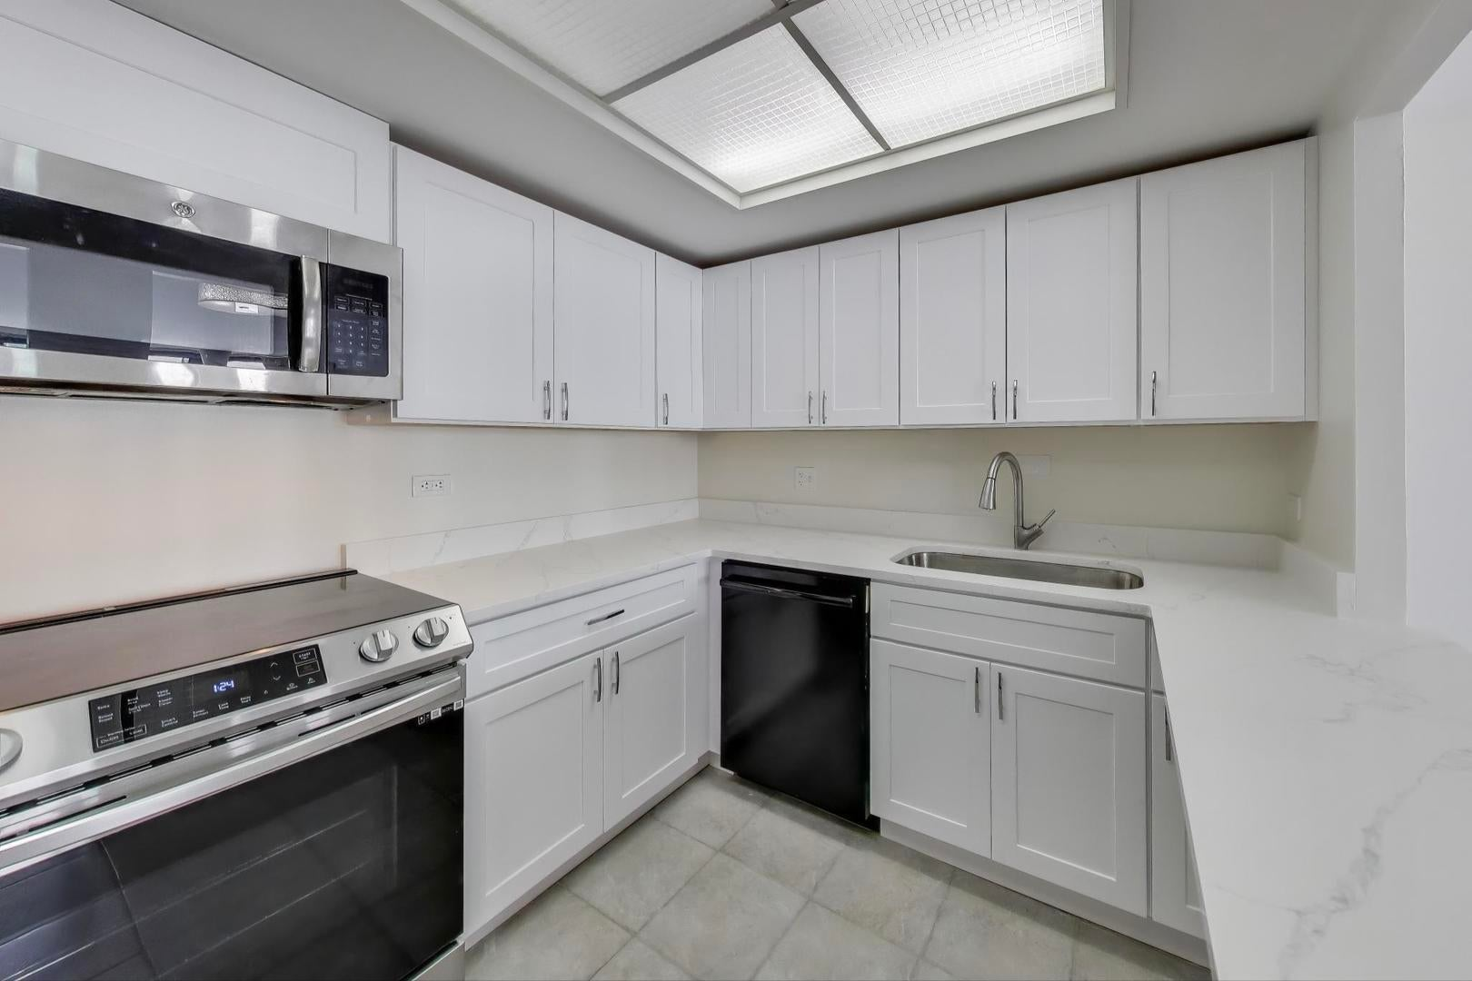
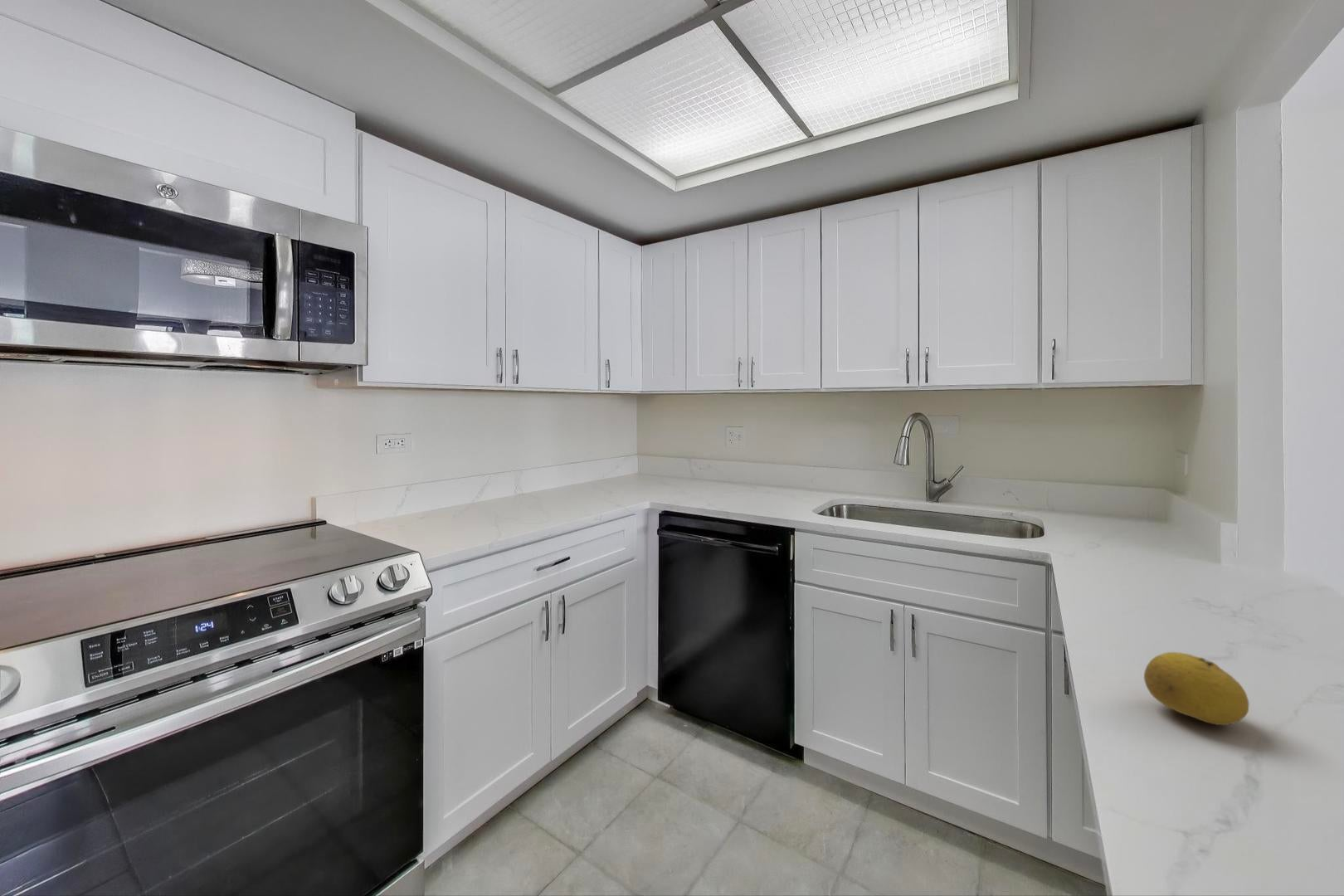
+ fruit (1193, 685)
